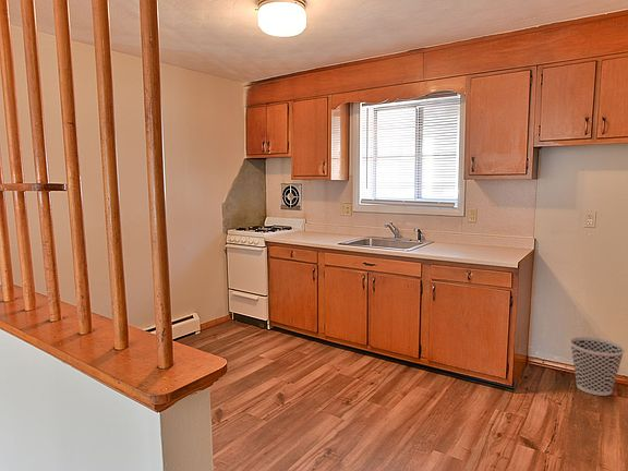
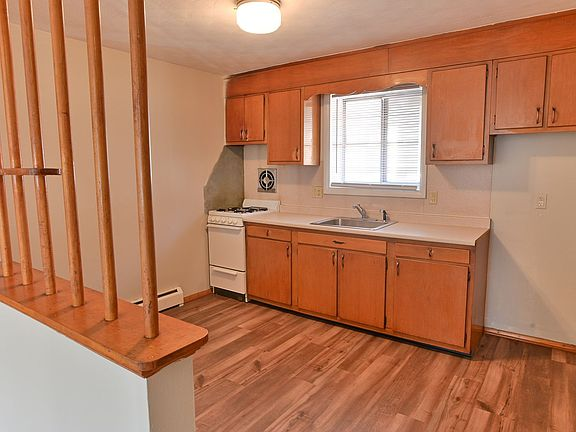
- wastebasket (594, 366)
